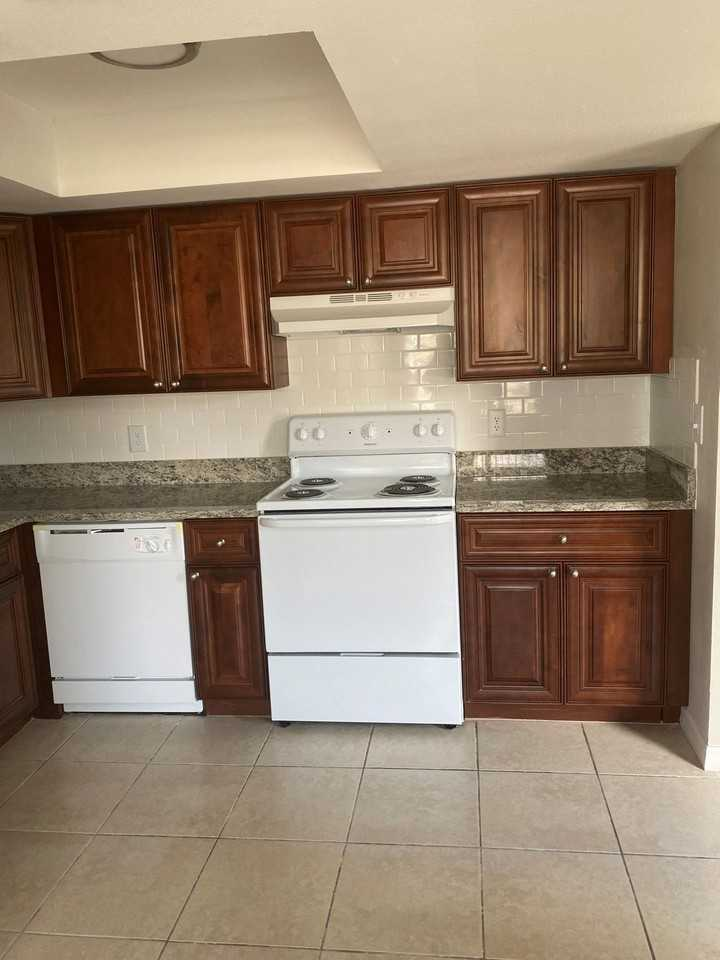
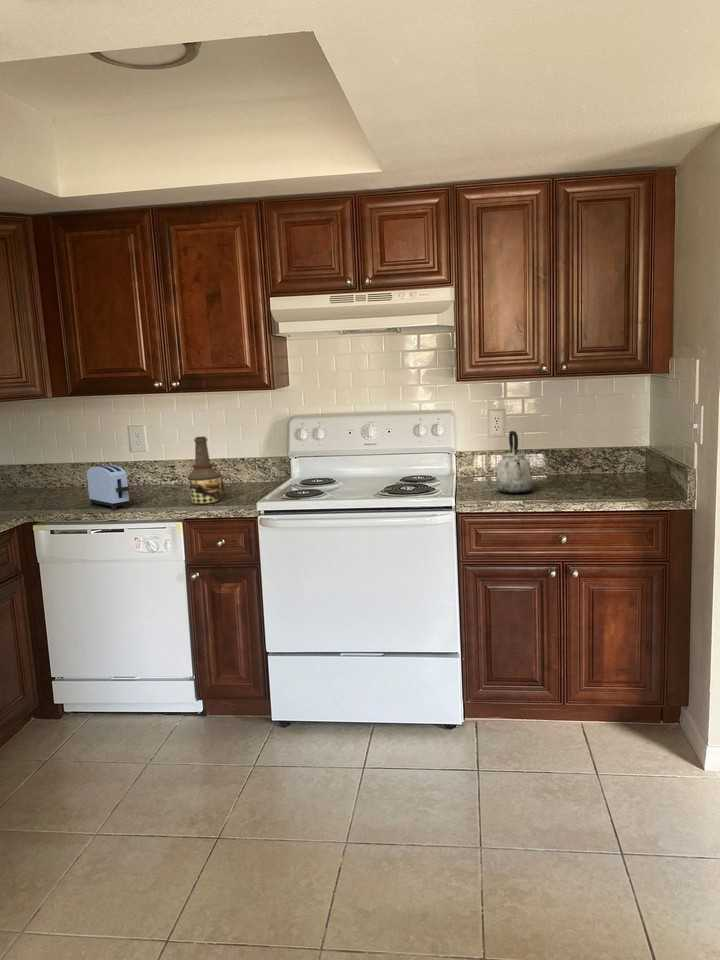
+ toaster (107, 486)
+ kettle (514, 462)
+ bottle (204, 469)
